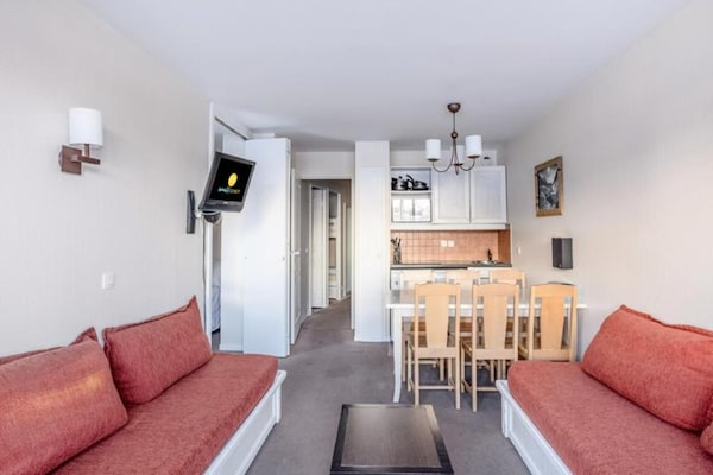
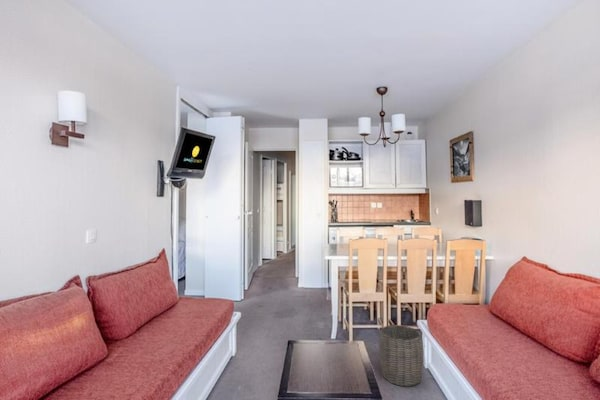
+ woven basket (400, 353)
